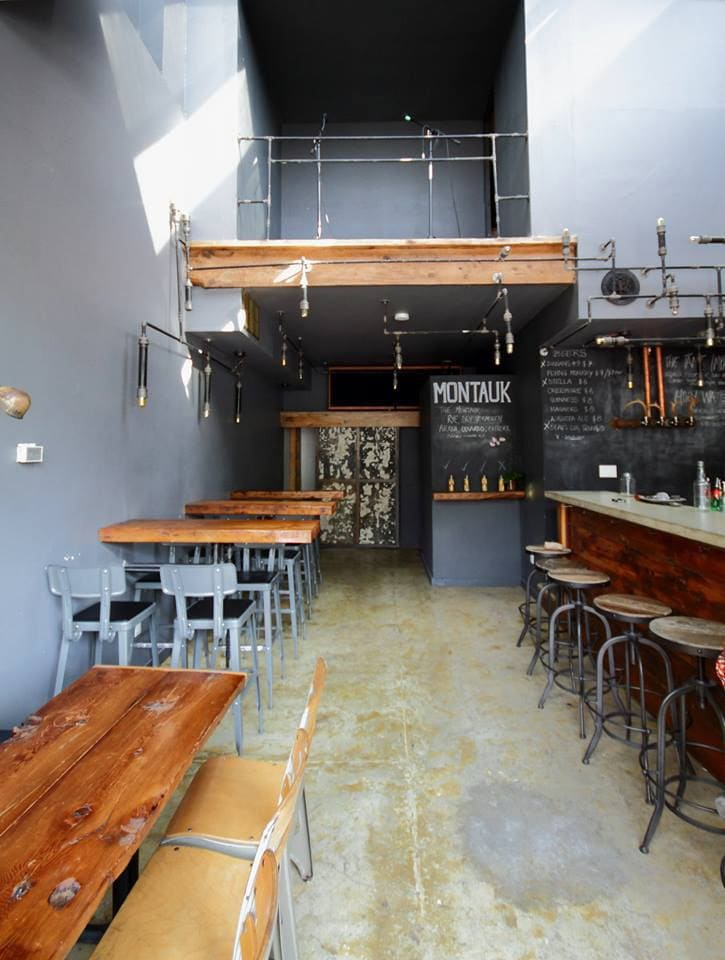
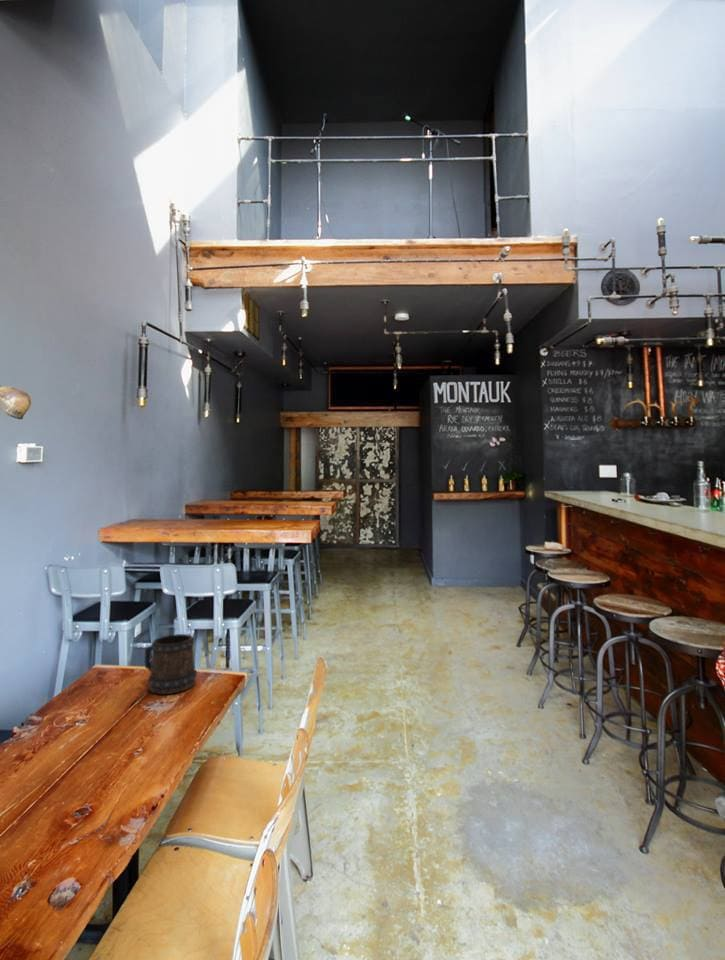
+ beer mug (170, 662)
